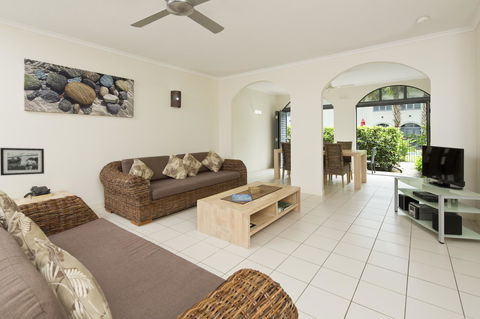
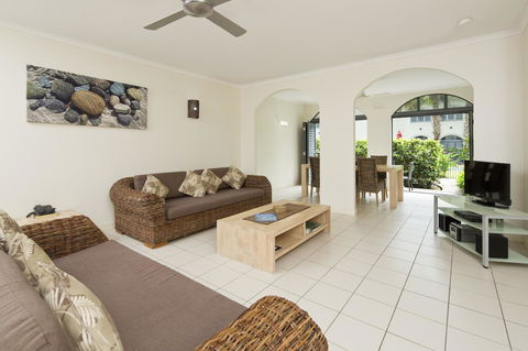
- picture frame (23, 161)
